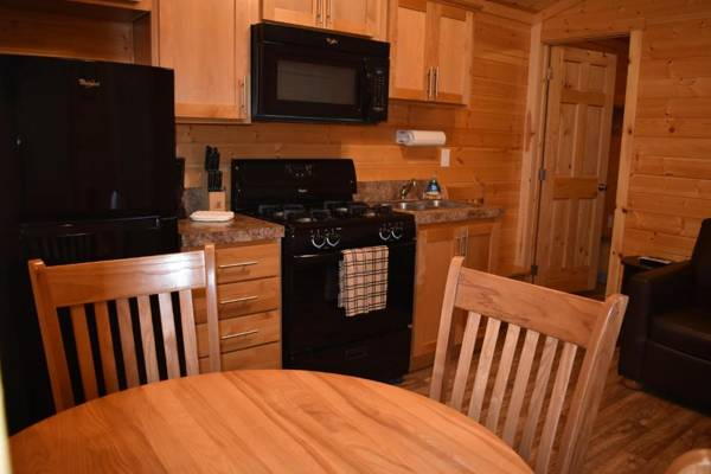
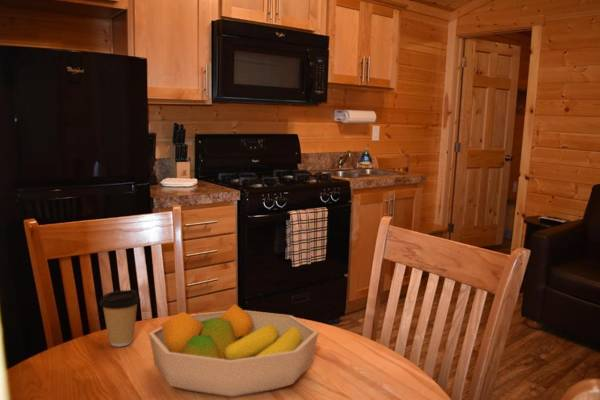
+ fruit bowl (234, 344)
+ coffee cup (120, 317)
